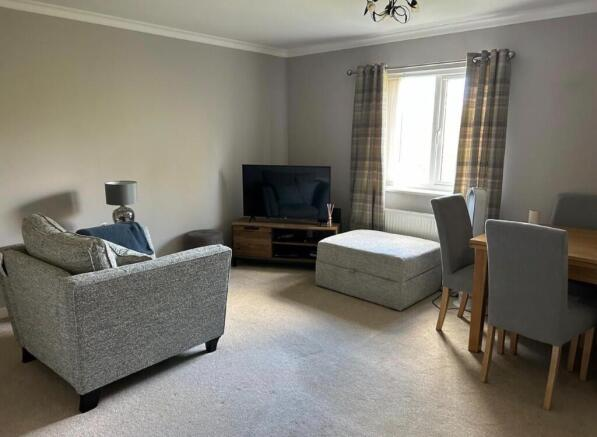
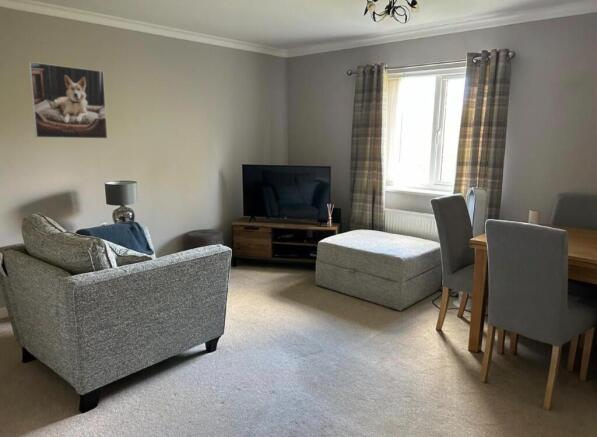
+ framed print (70, 102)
